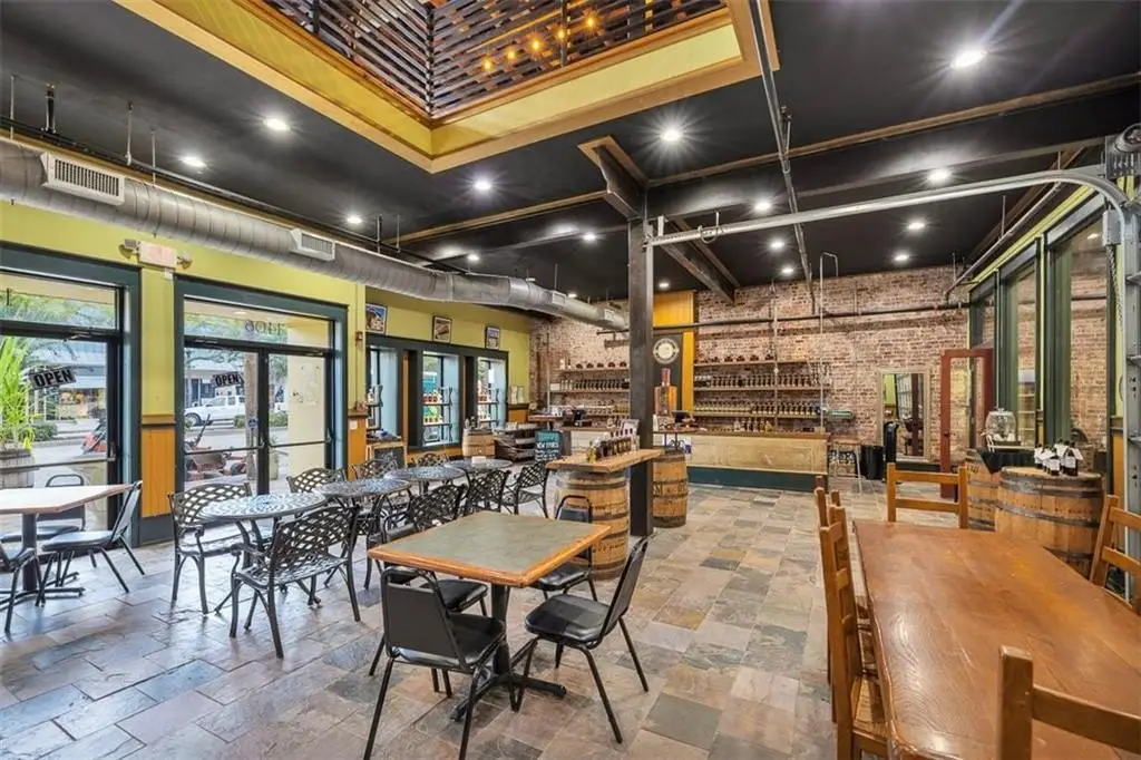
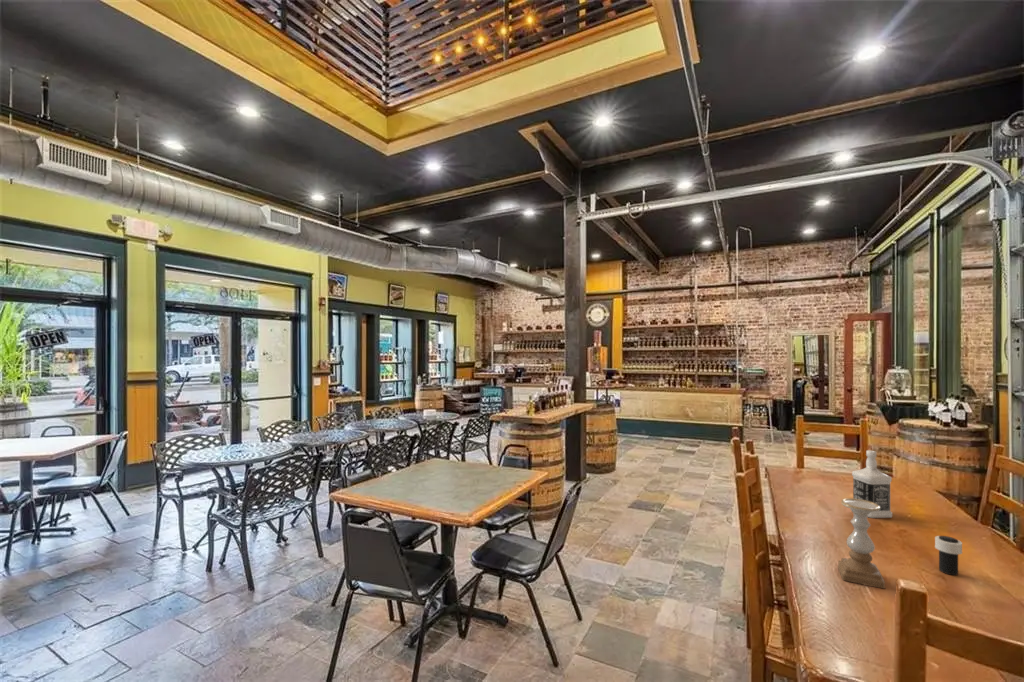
+ candle holder (860, 540)
+ bottle (871, 482)
+ cup (948, 555)
